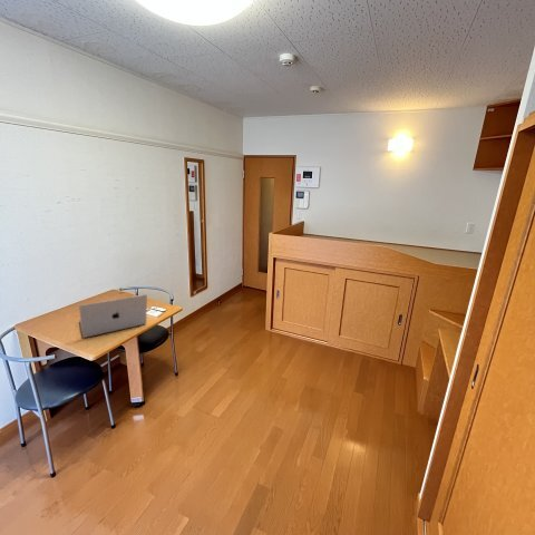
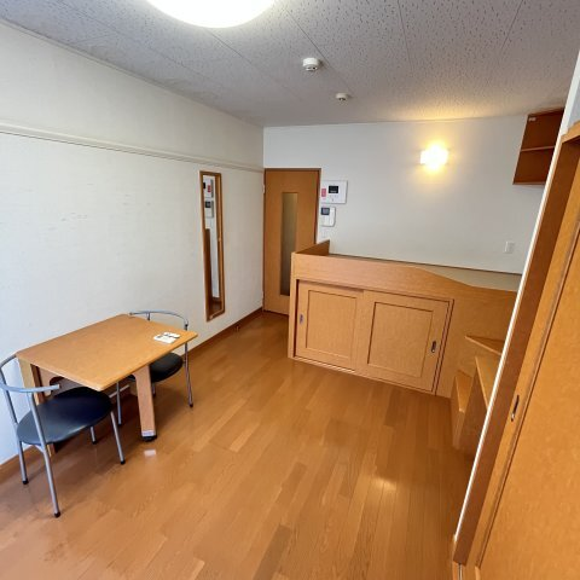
- laptop (111, 308)
